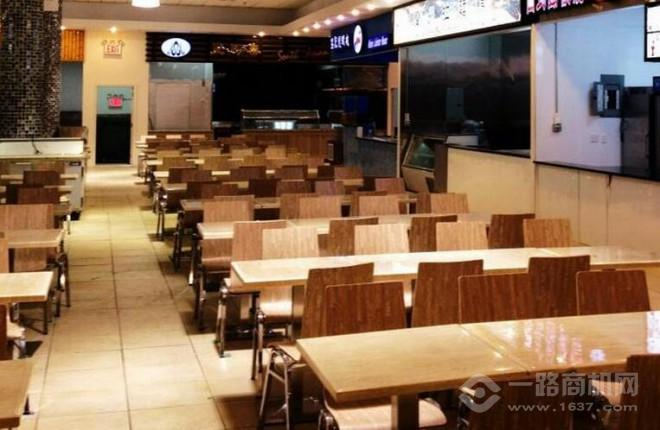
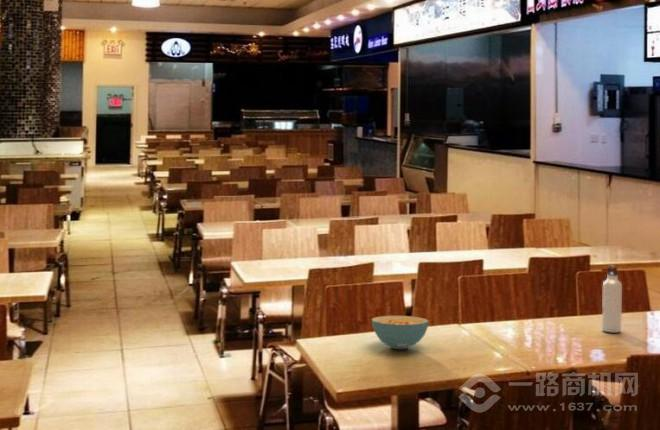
+ cereal bowl (399, 333)
+ water bottle (612, 298)
